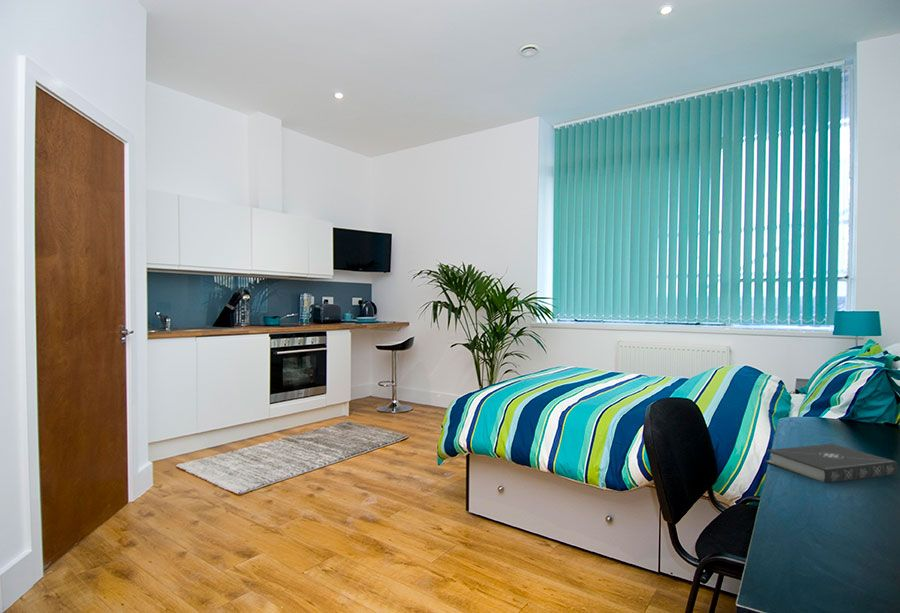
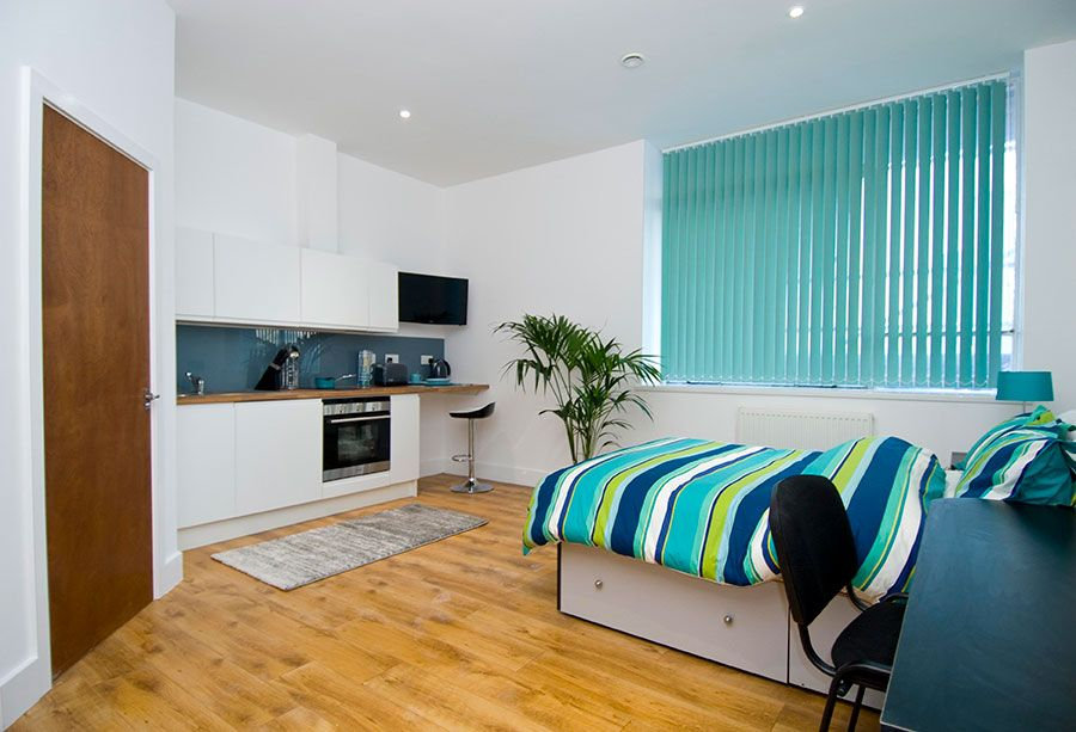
- book (829, 462)
